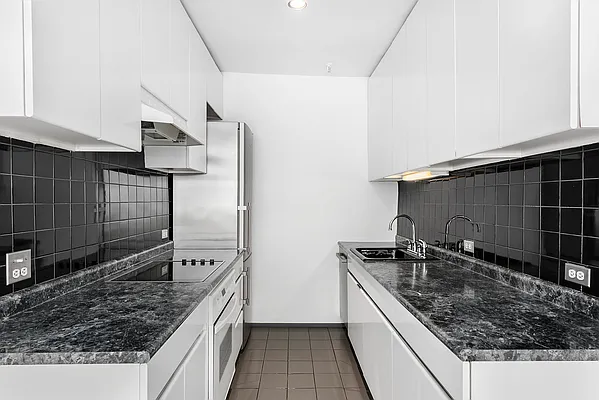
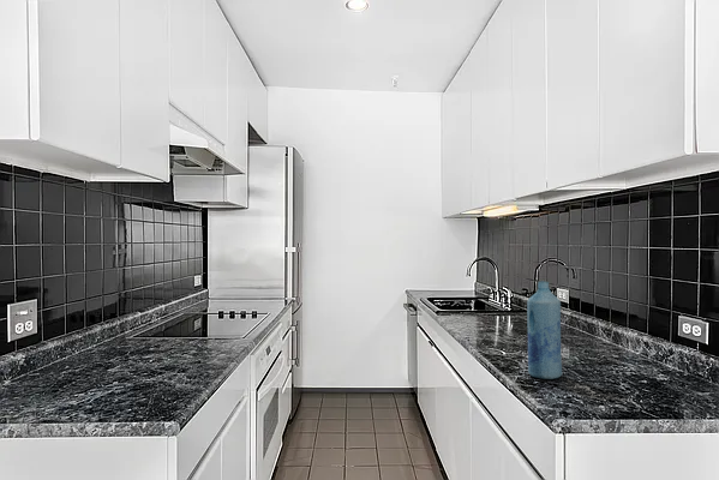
+ bottle (544, 328)
